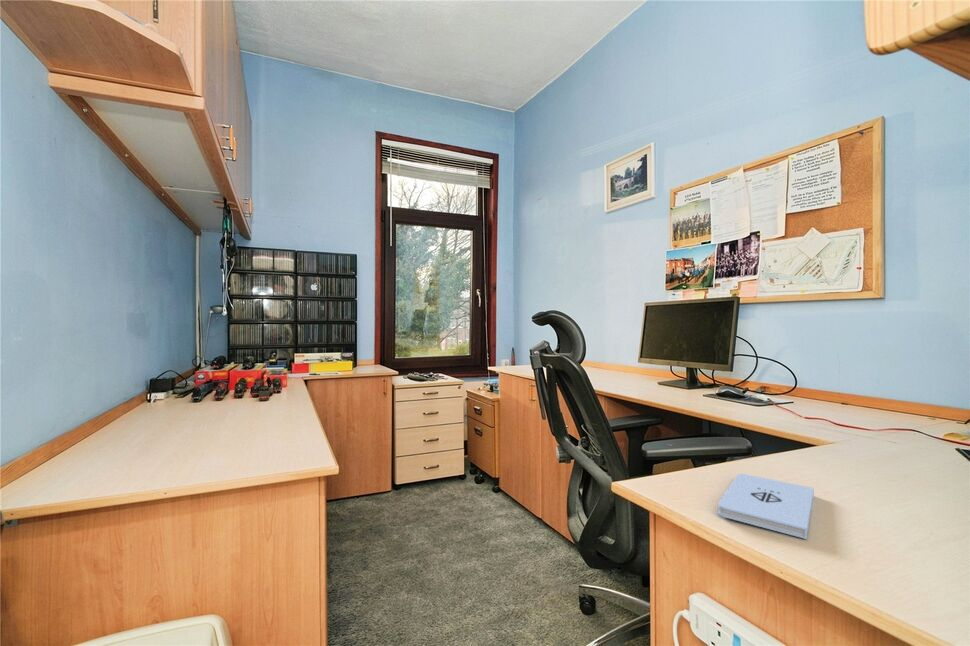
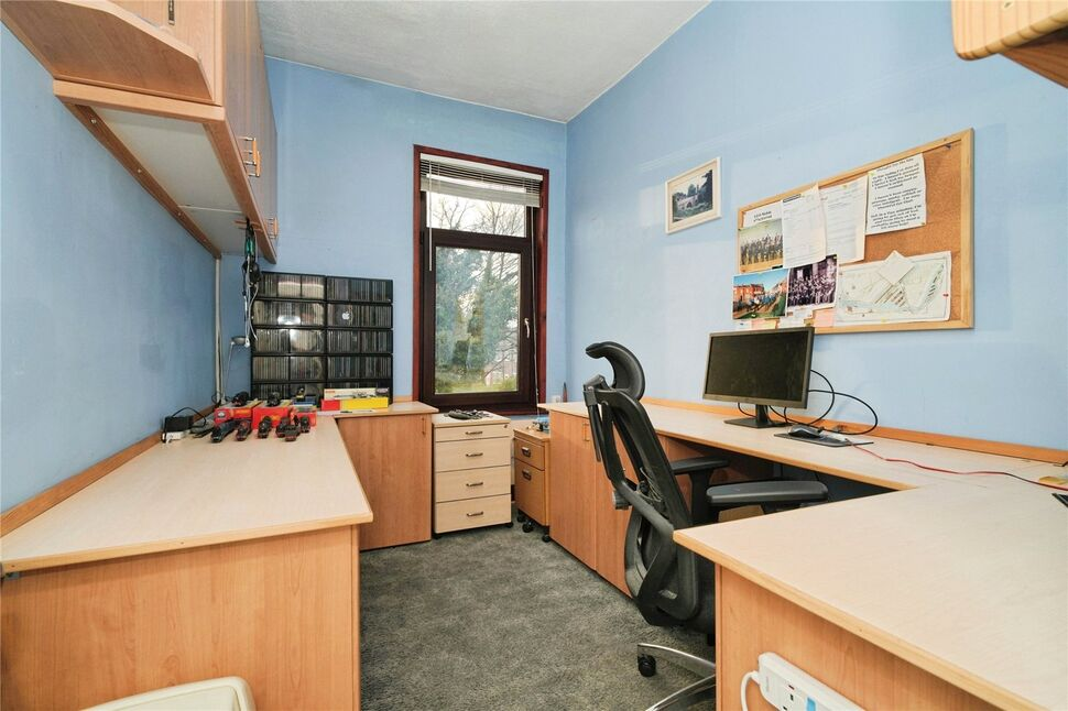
- notepad (767, 500)
